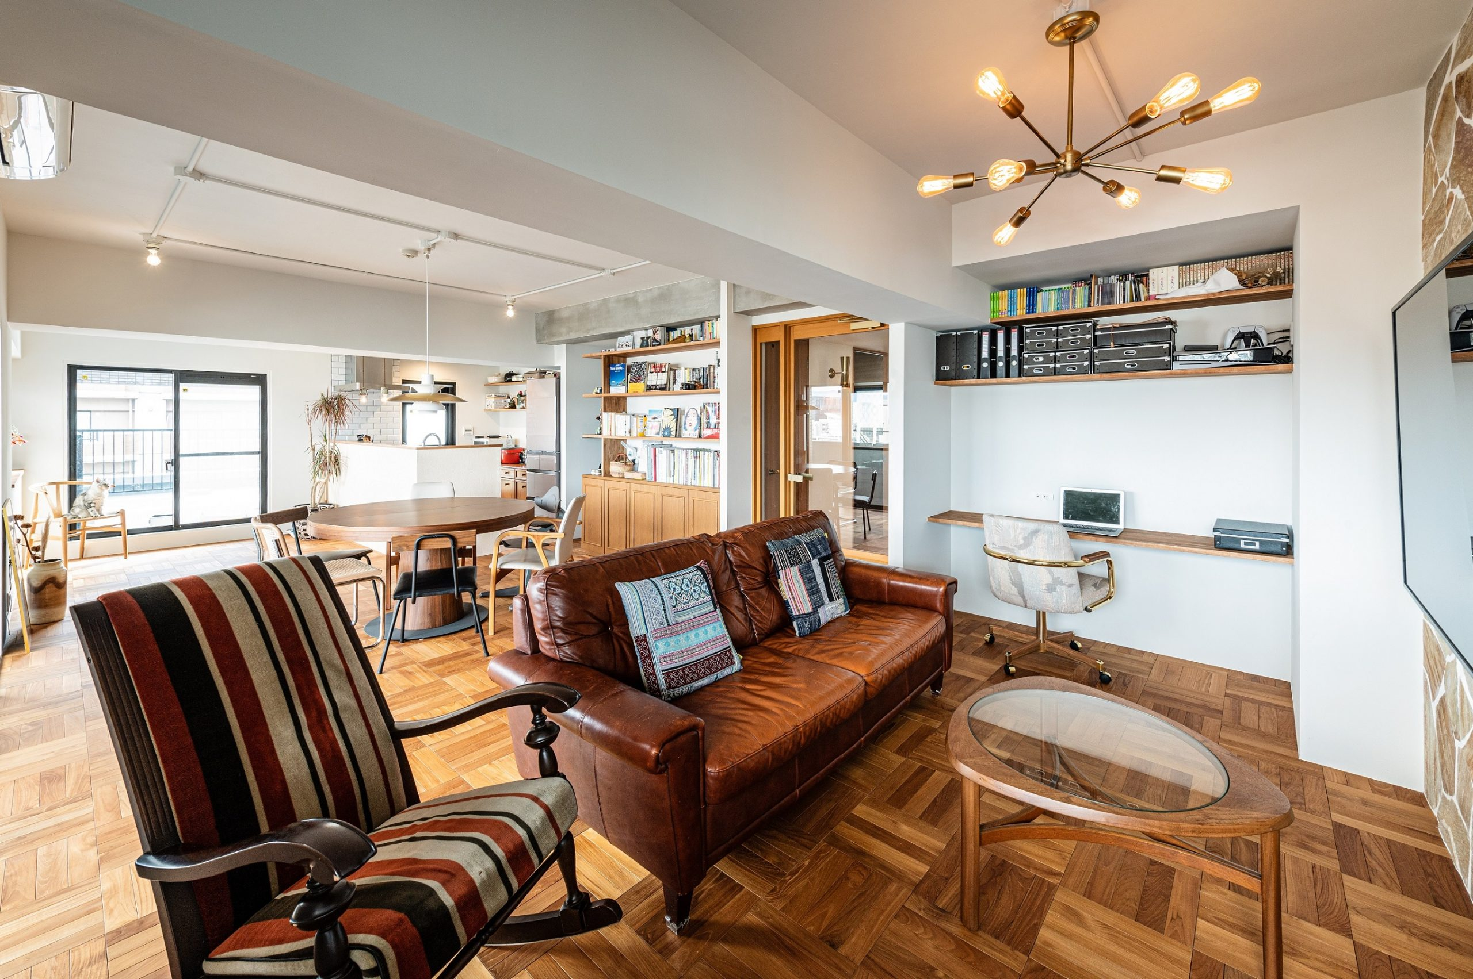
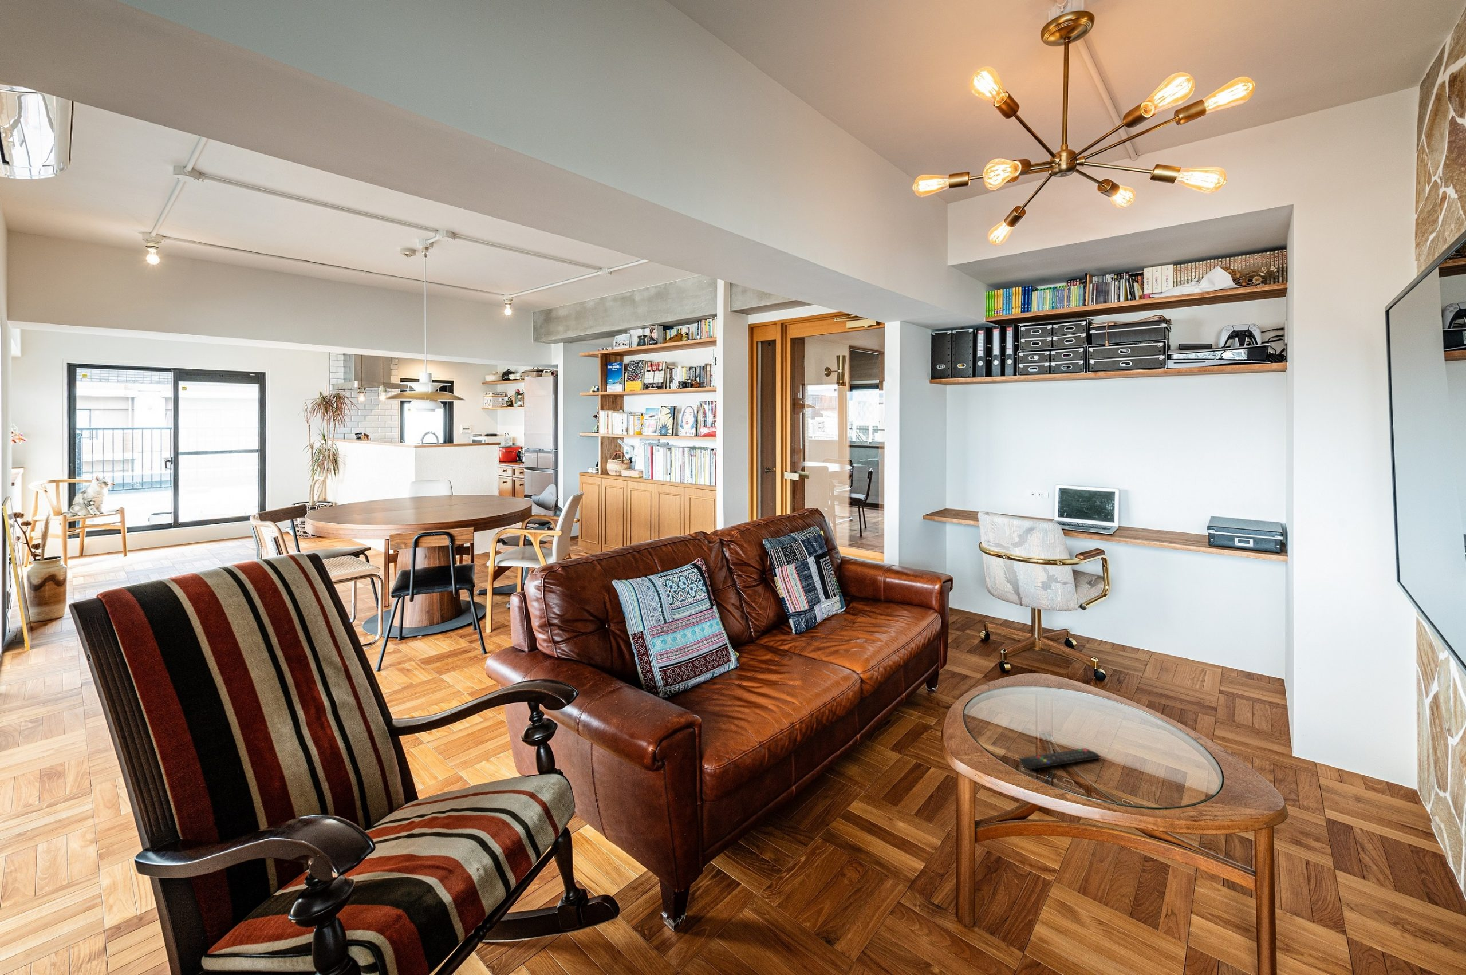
+ remote control (1060, 760)
